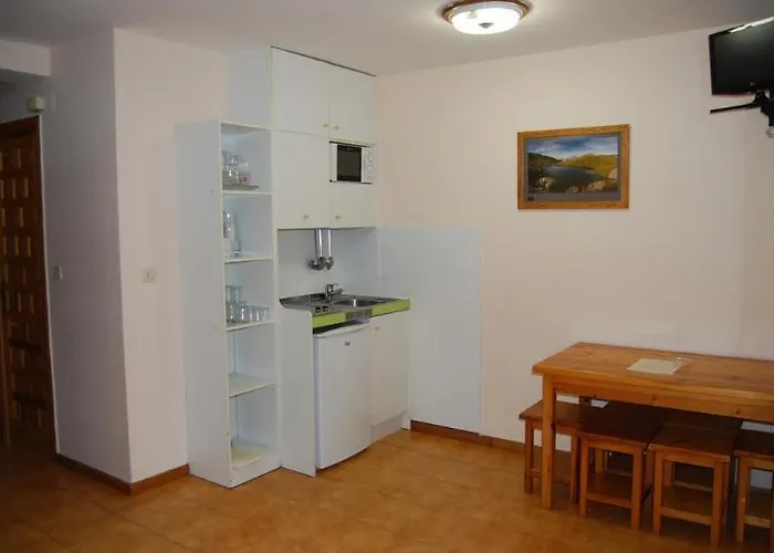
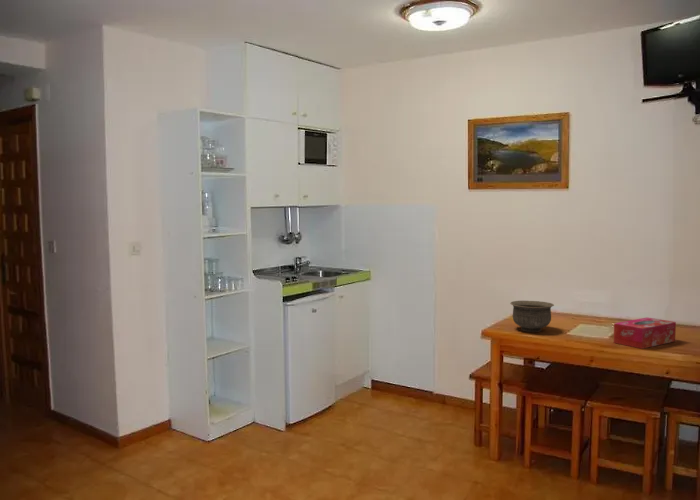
+ bowl (531, 316)
+ tissue box (644, 332)
